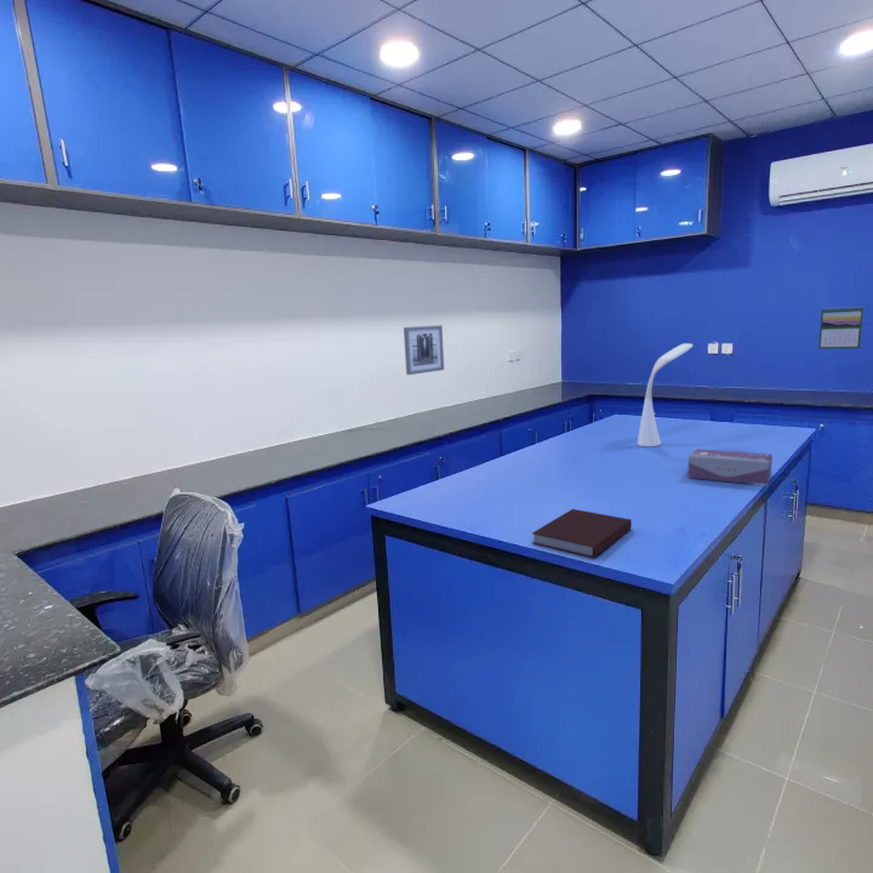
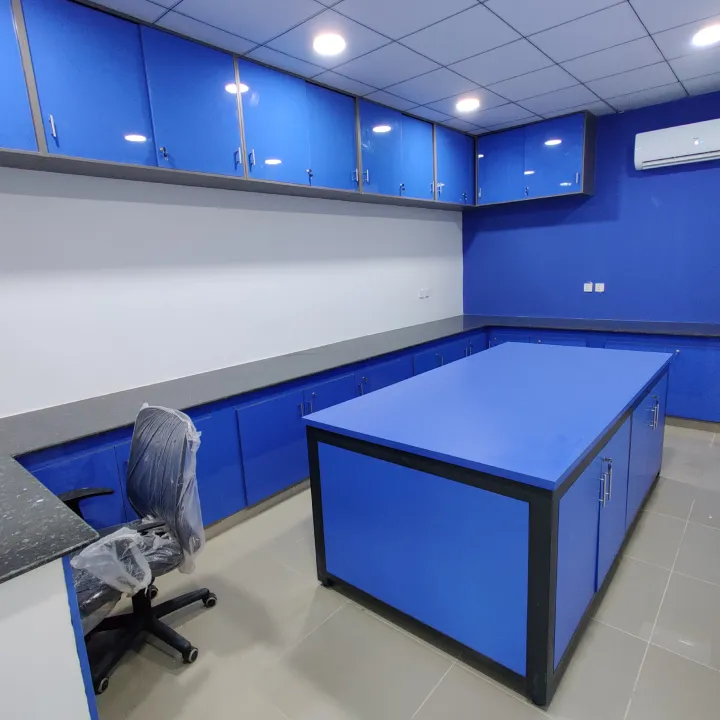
- tissue box (729, 464)
- desk lamp (651, 388)
- notebook (582, 531)
- wall art (424, 349)
- calendar (840, 327)
